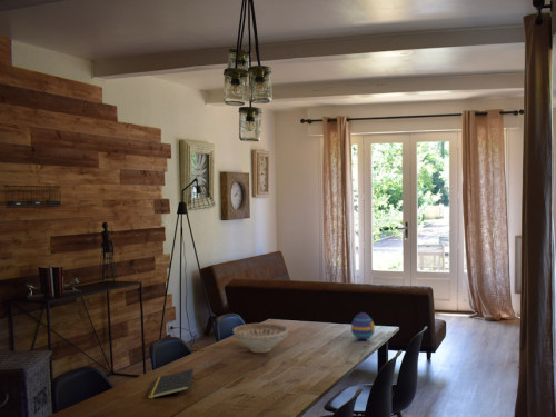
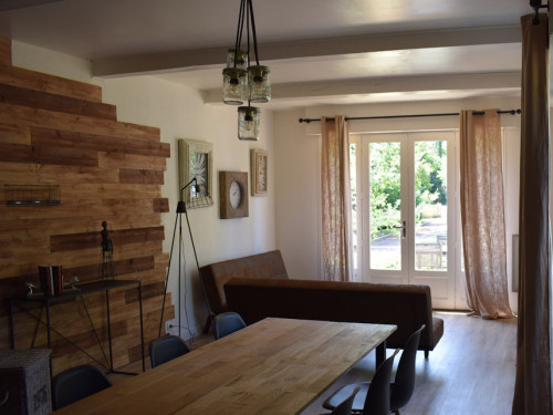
- decorative egg (363, 326)
- decorative bowl (260, 339)
- notepad (171, 383)
